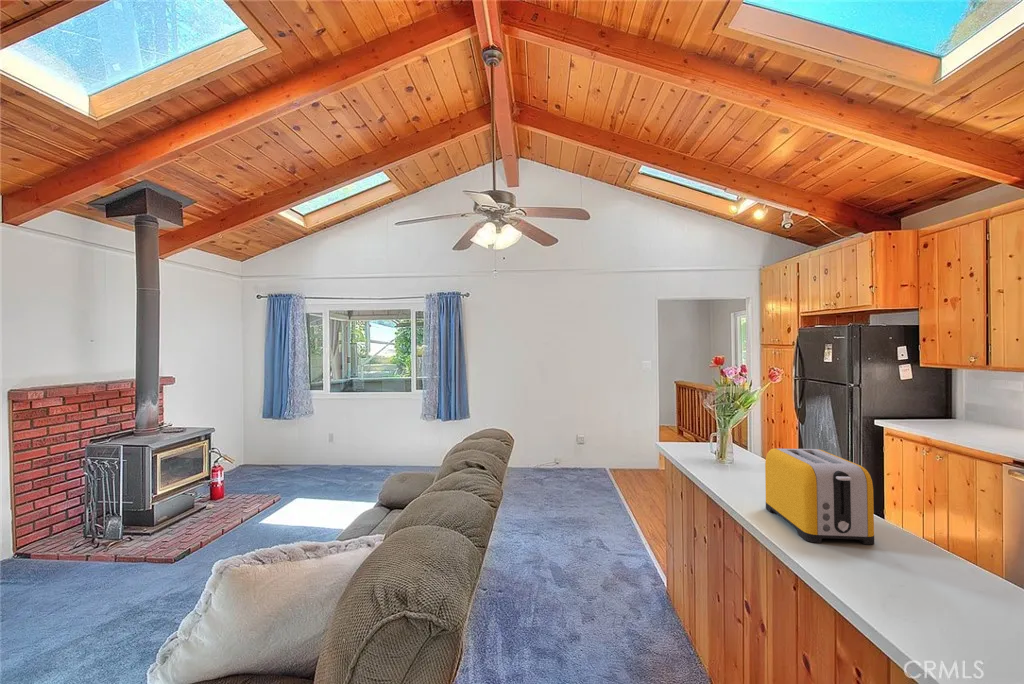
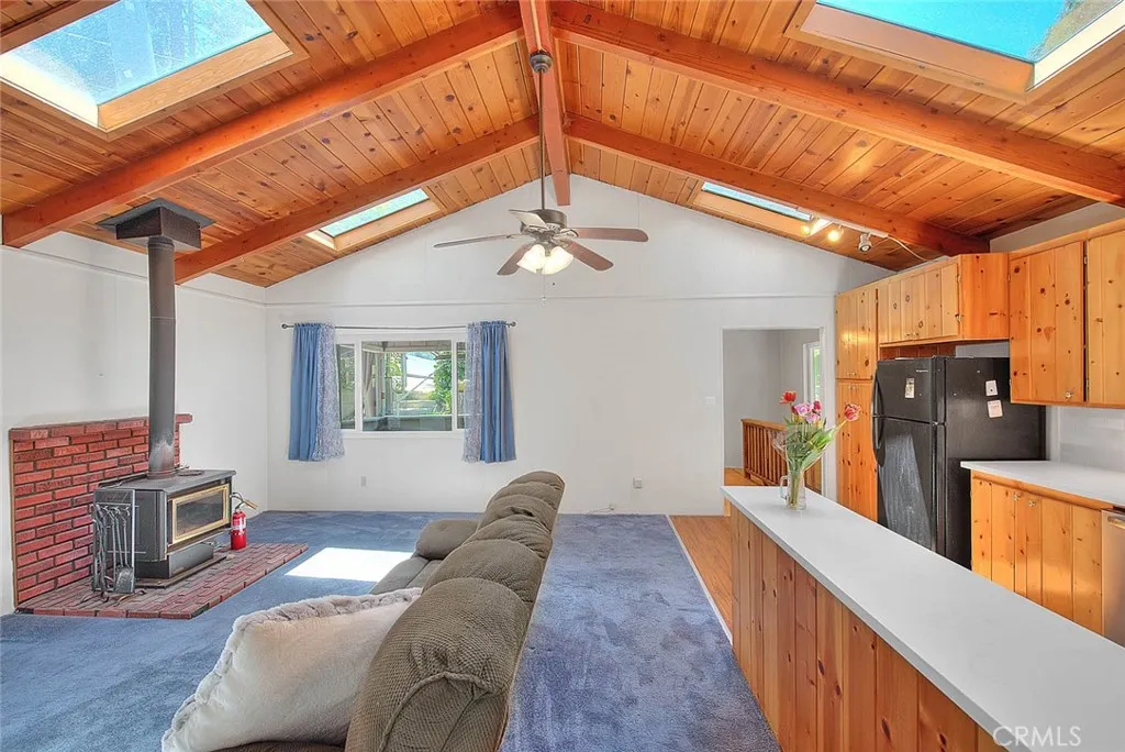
- toaster (815, 490)
